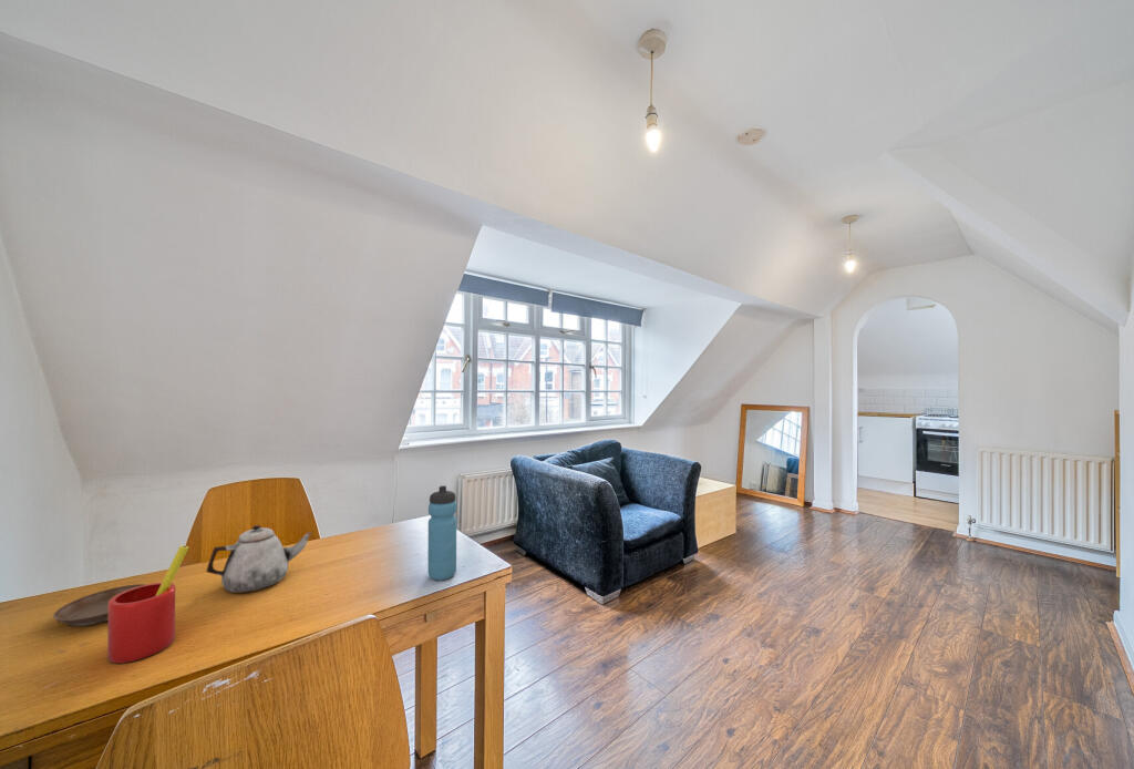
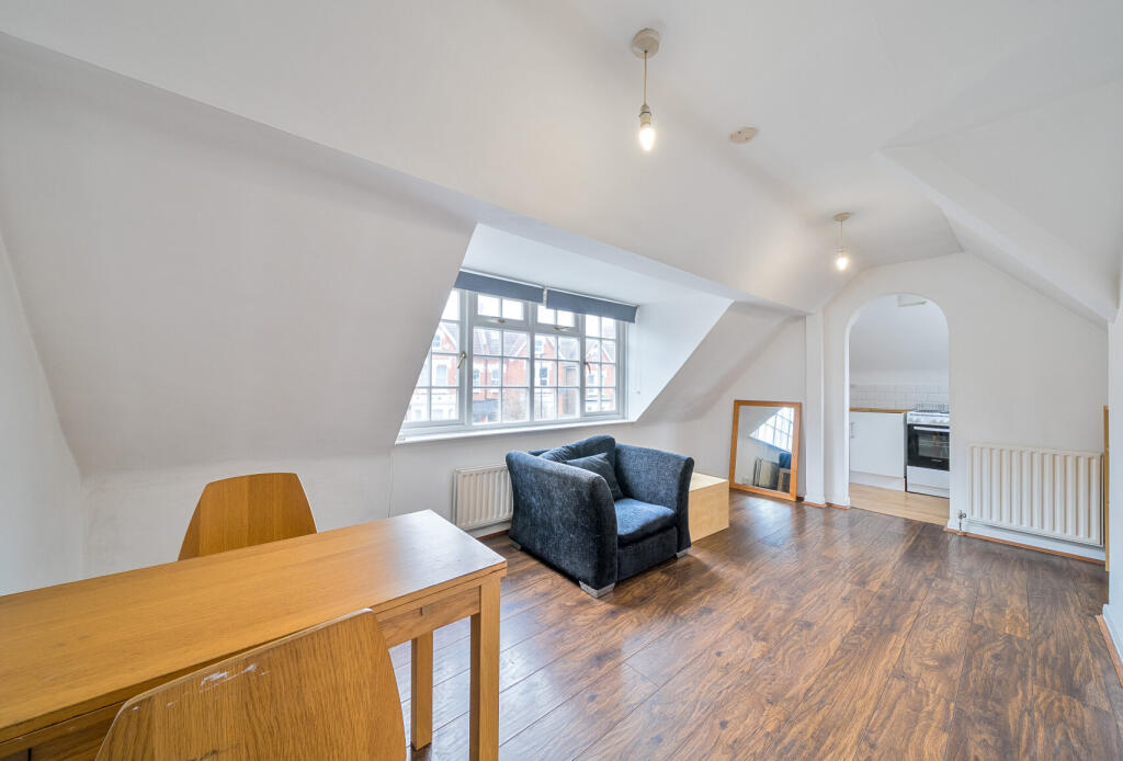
- water bottle (442, 530)
- teapot (262, 552)
- straw (150, 598)
- saucer (106, 606)
